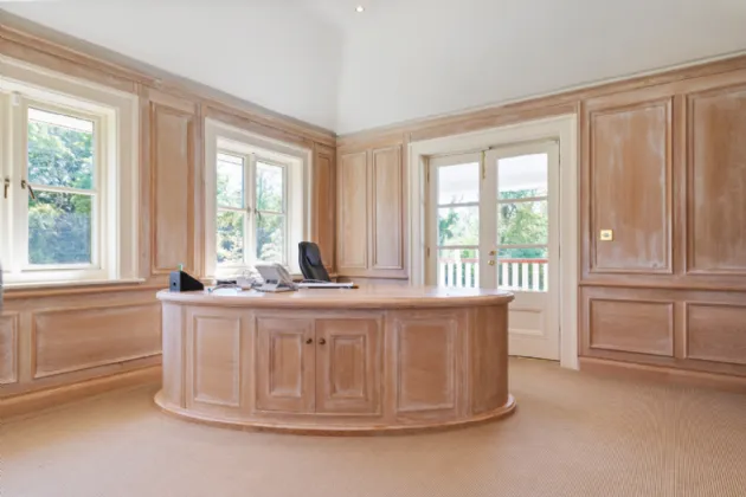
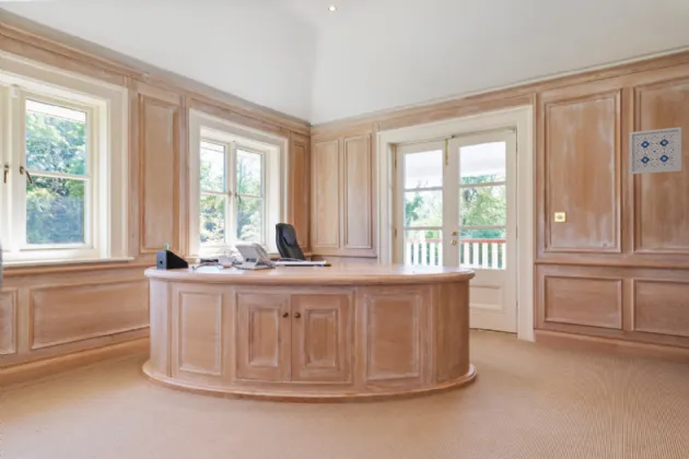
+ wall art (654, 151)
